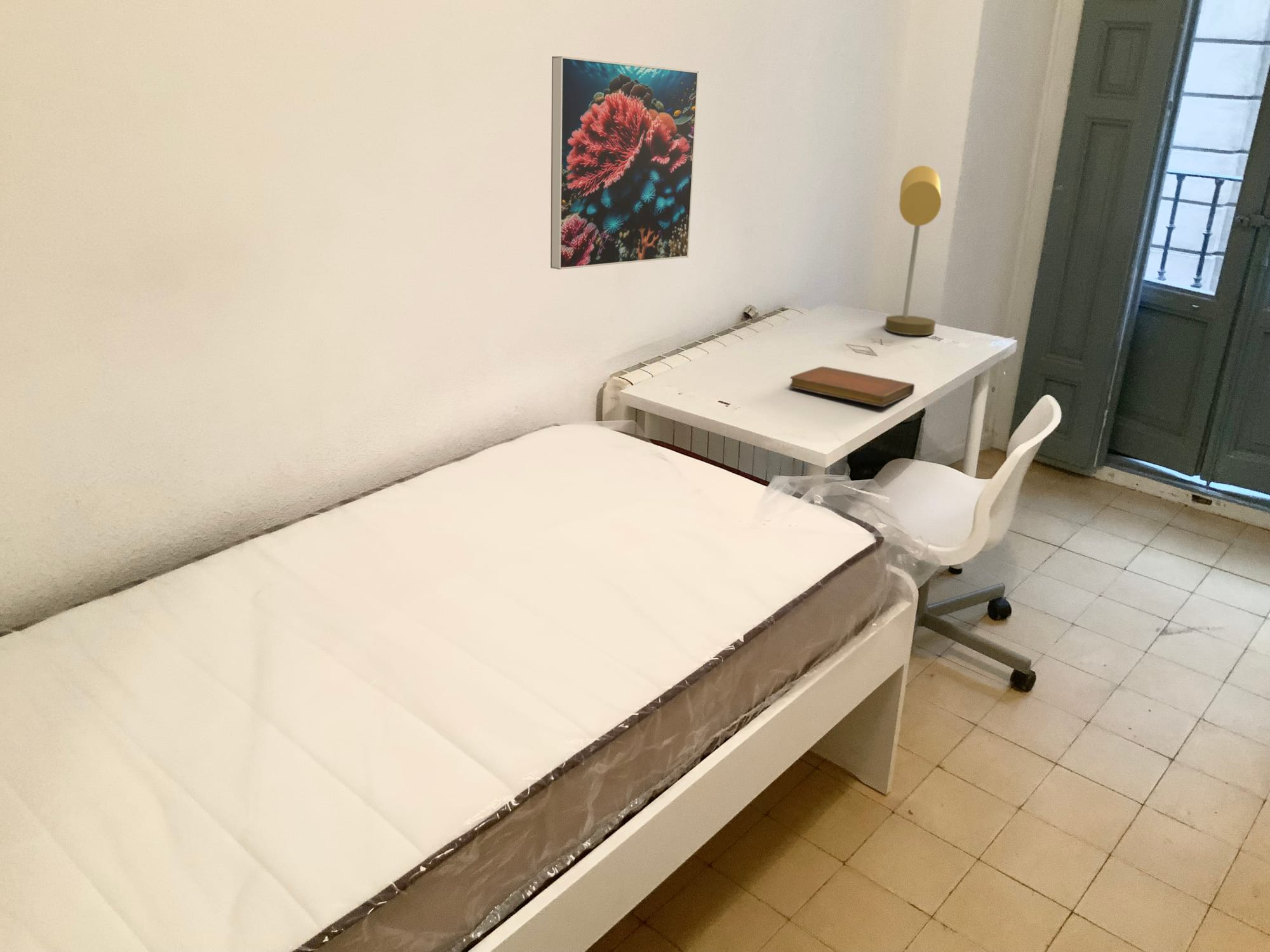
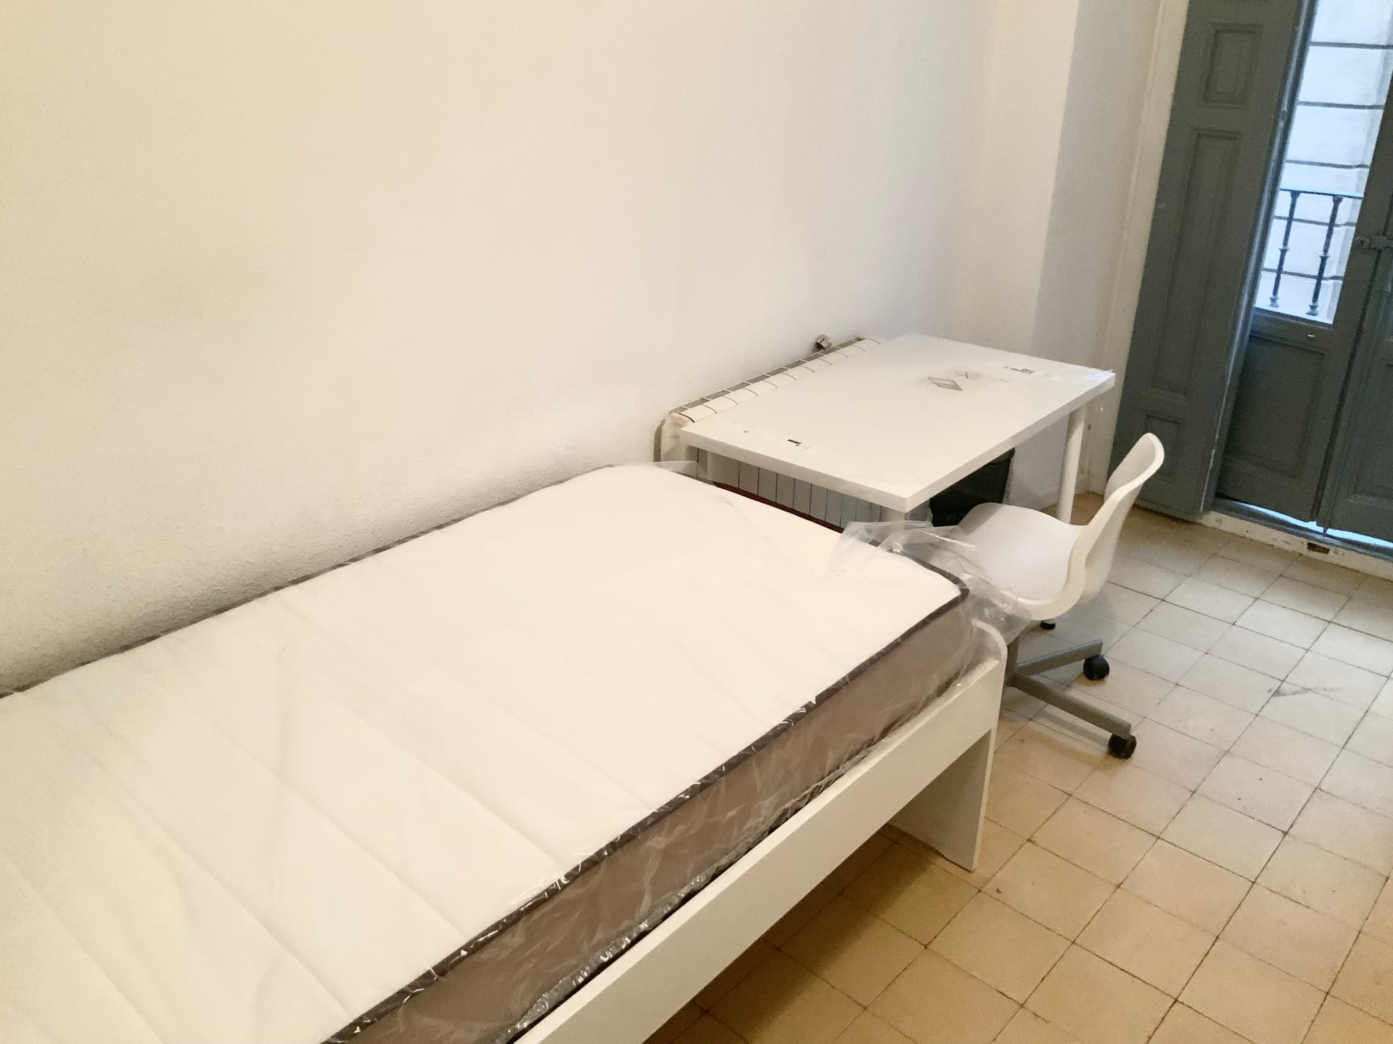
- notebook (851, 385)
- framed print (627, 166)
- desk lamp (916, 251)
